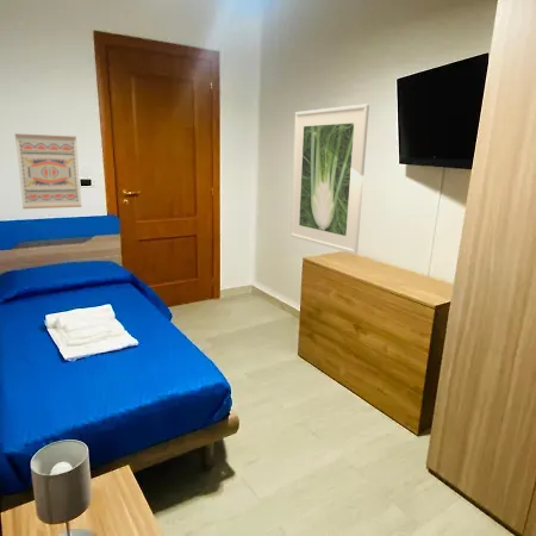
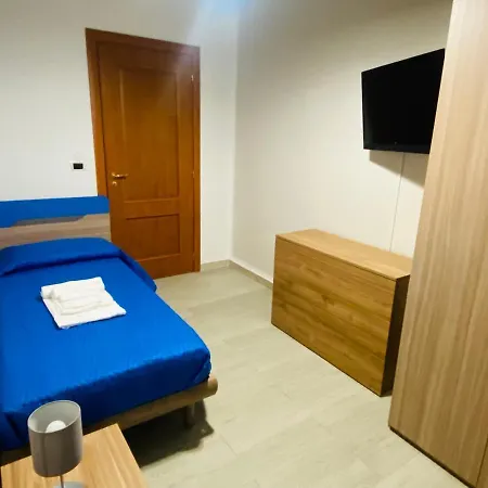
- wall art (49, 172)
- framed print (324, 179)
